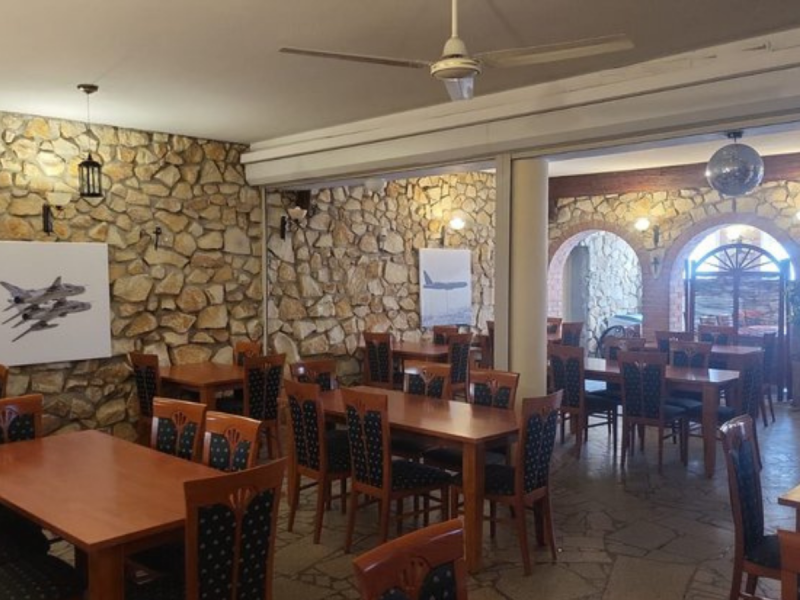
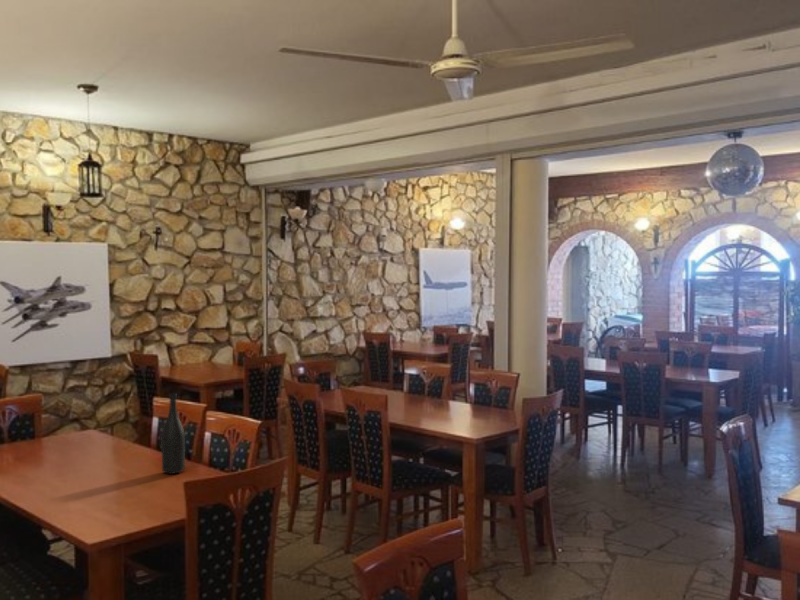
+ wine bottle (173, 433)
